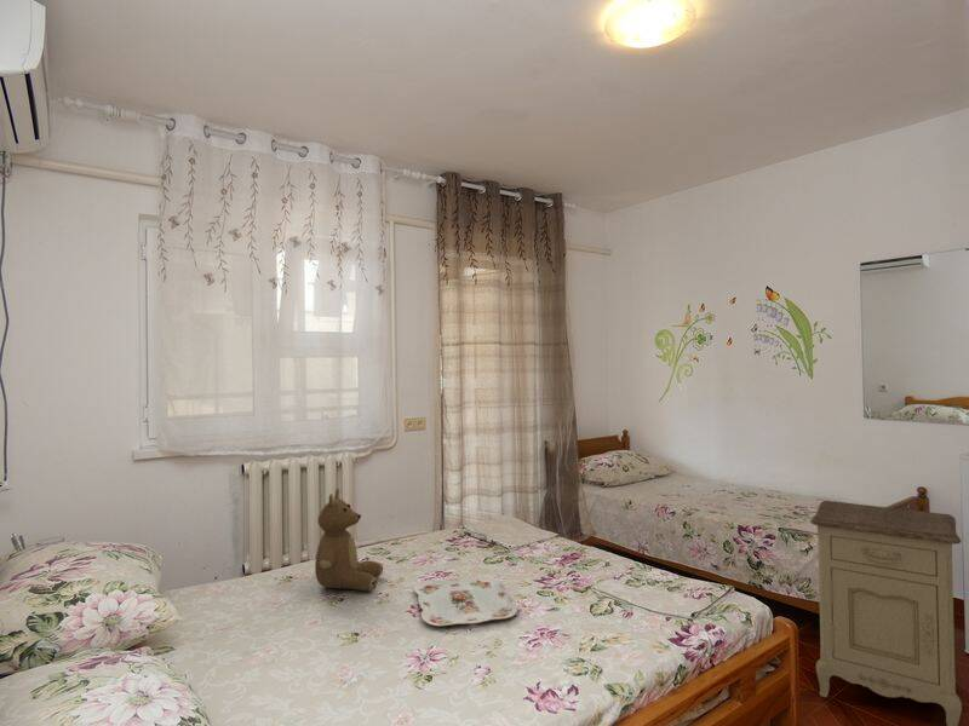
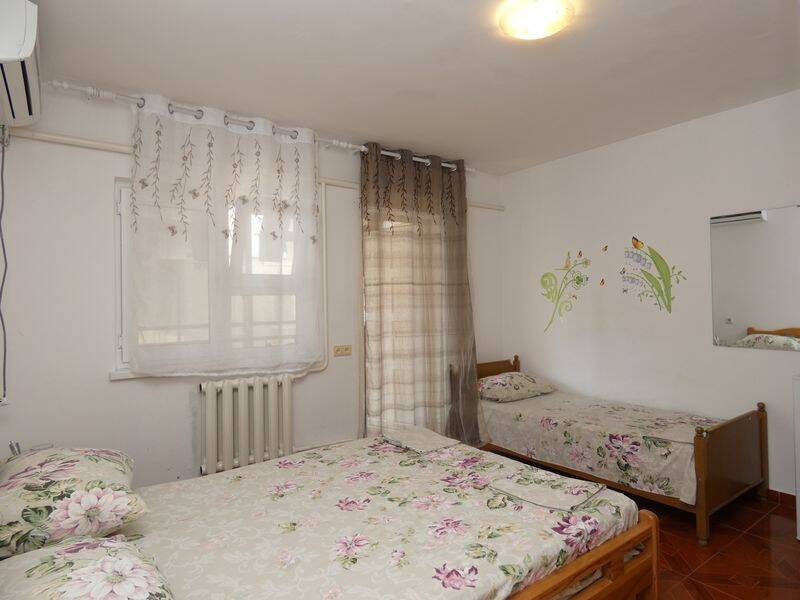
- serving tray (463, 599)
- nightstand (883, 606)
- teddy bear (349, 537)
